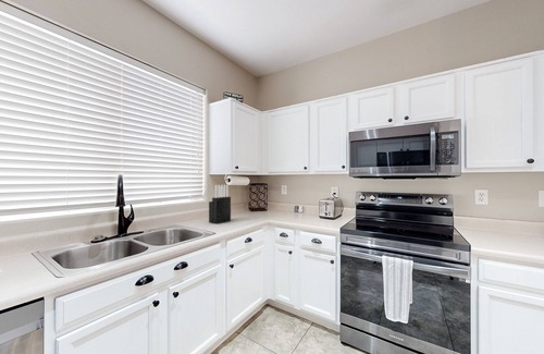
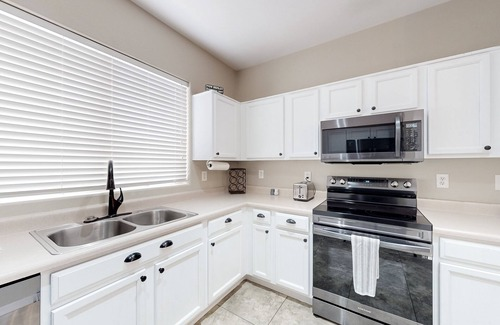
- knife block (219, 203)
